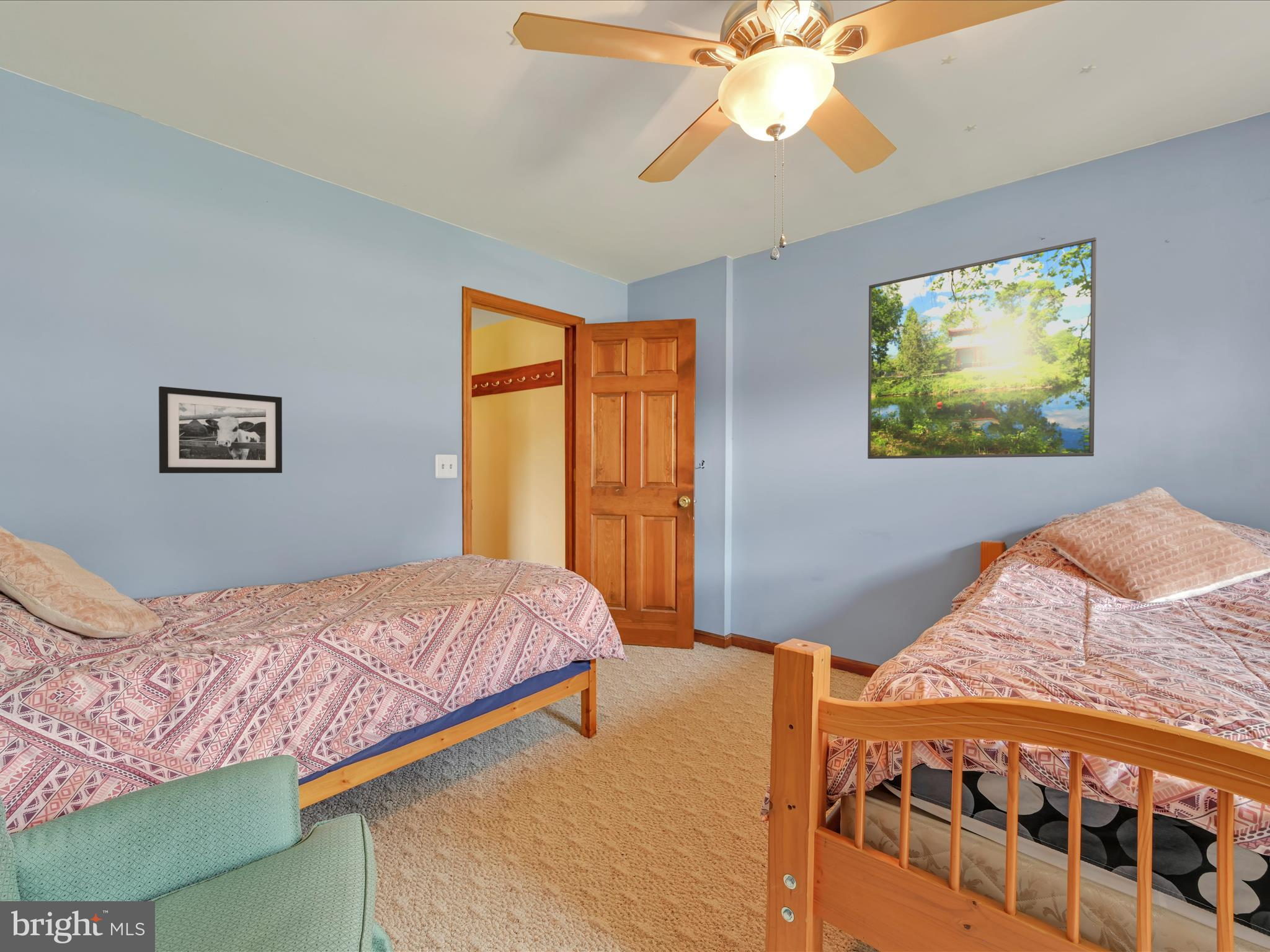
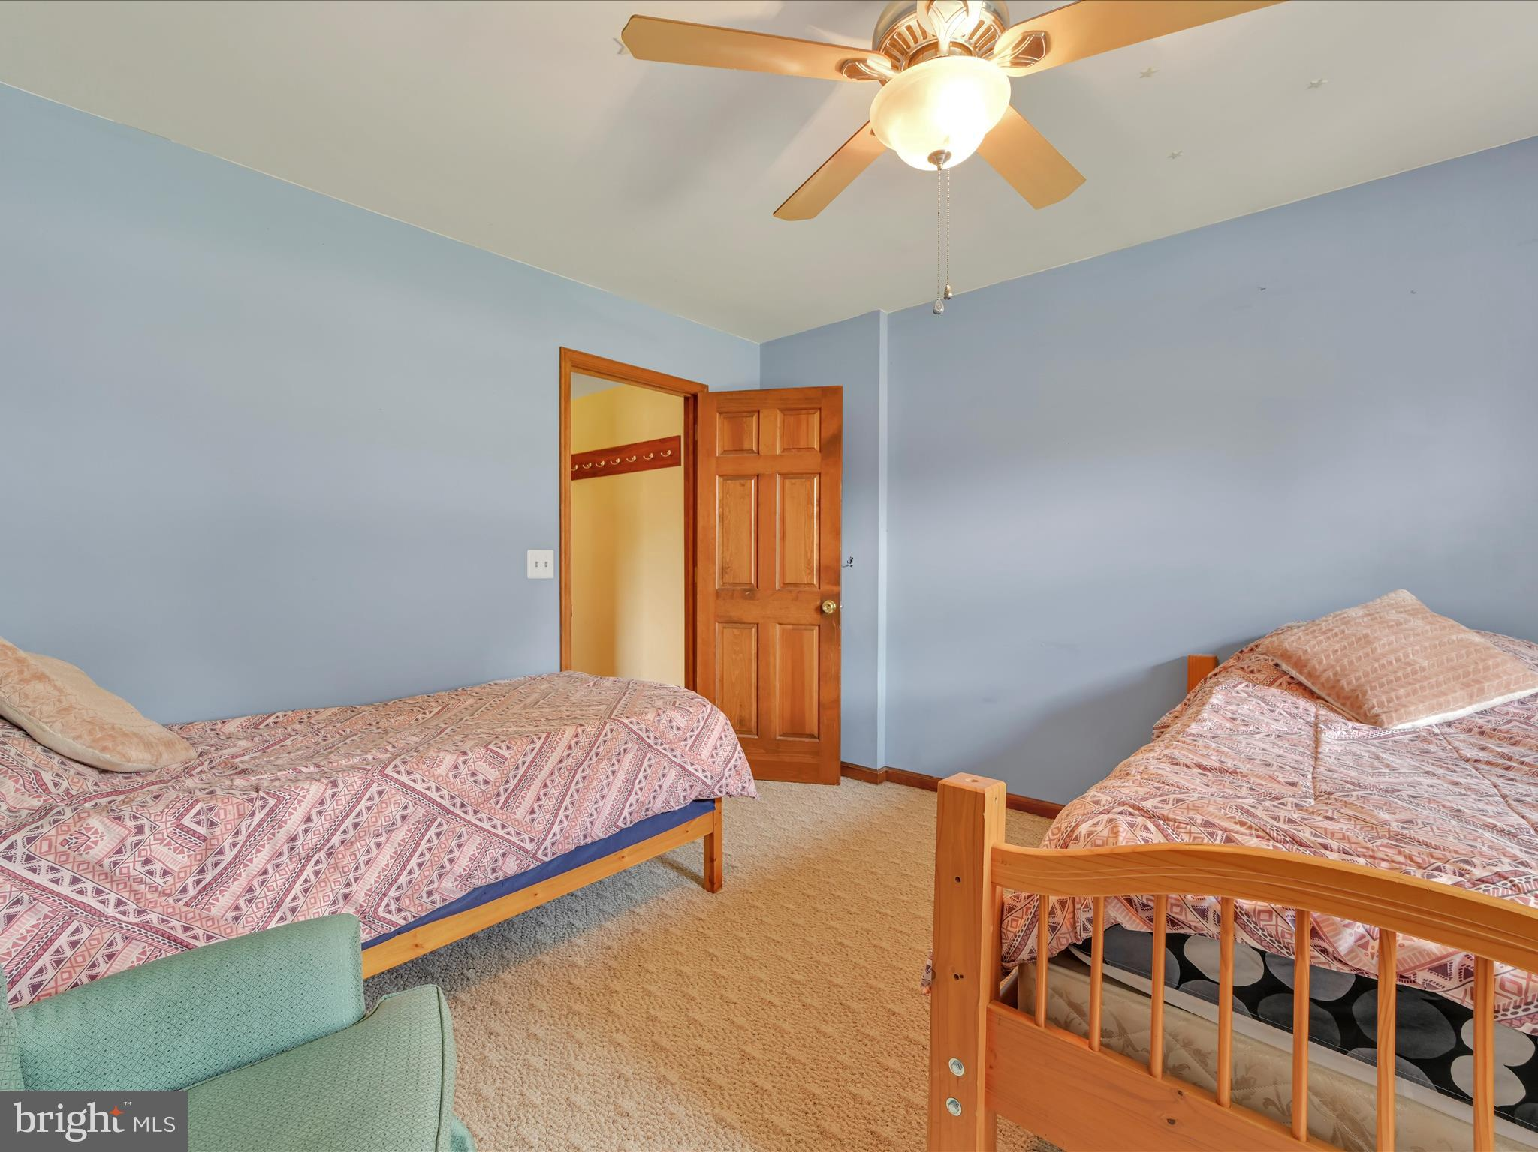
- picture frame (224, 433)
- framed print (969, 361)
